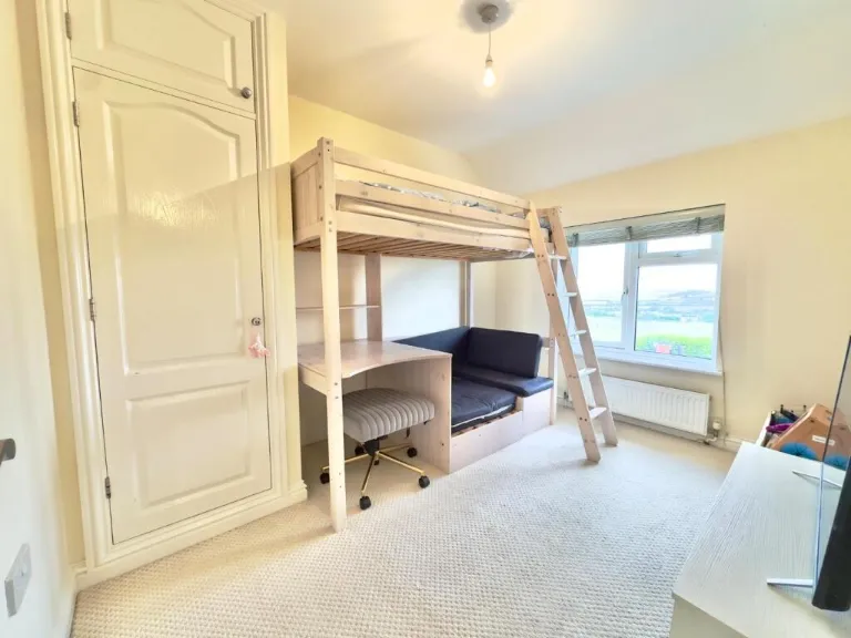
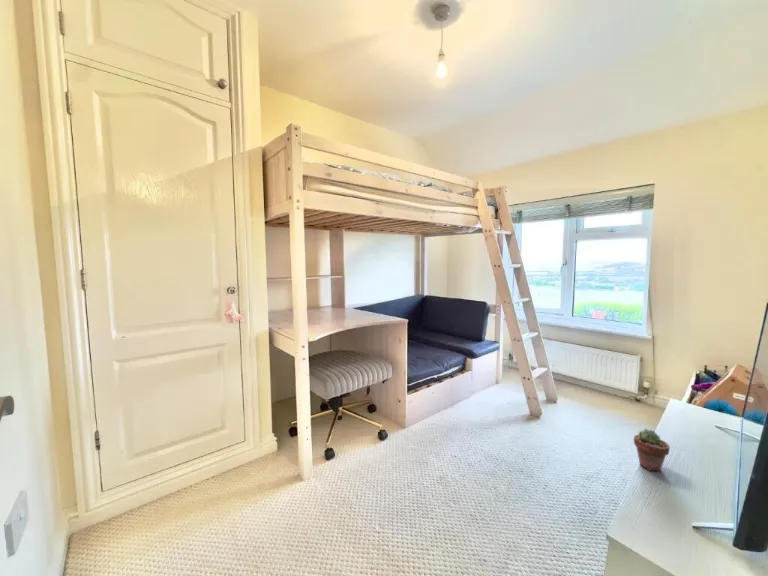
+ potted succulent (650, 448)
